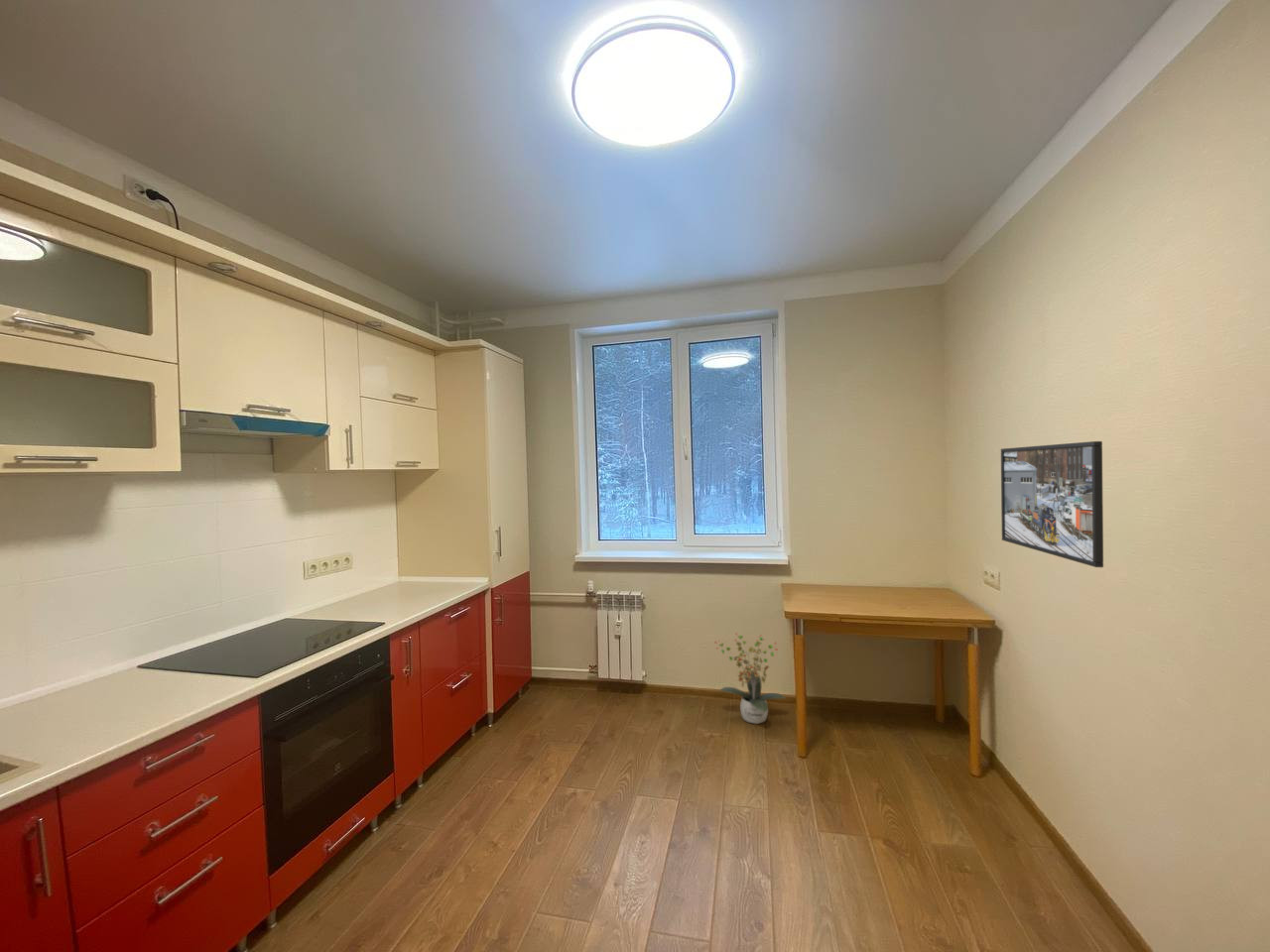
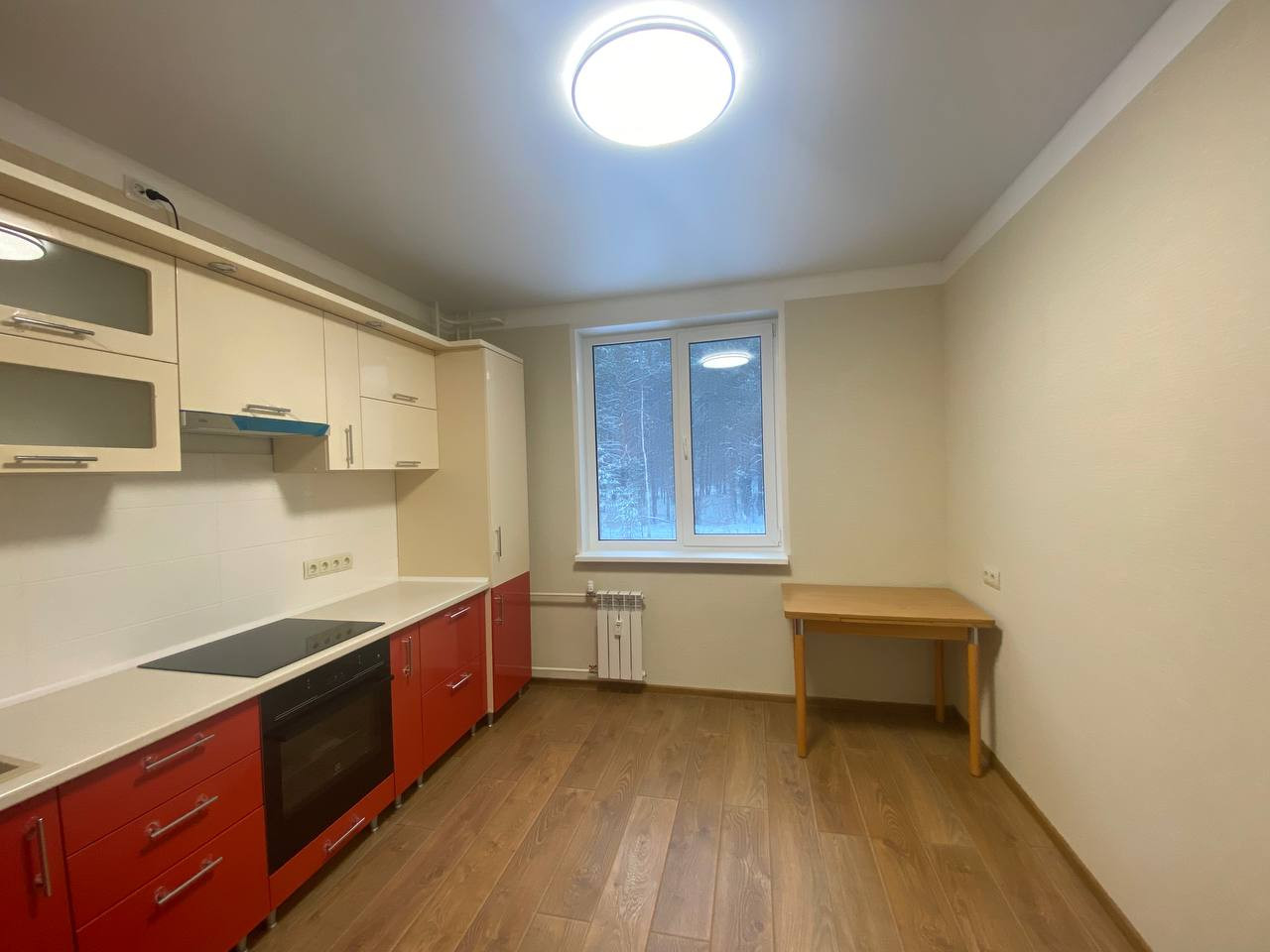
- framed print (1044, 498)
- potted plant (749, 677)
